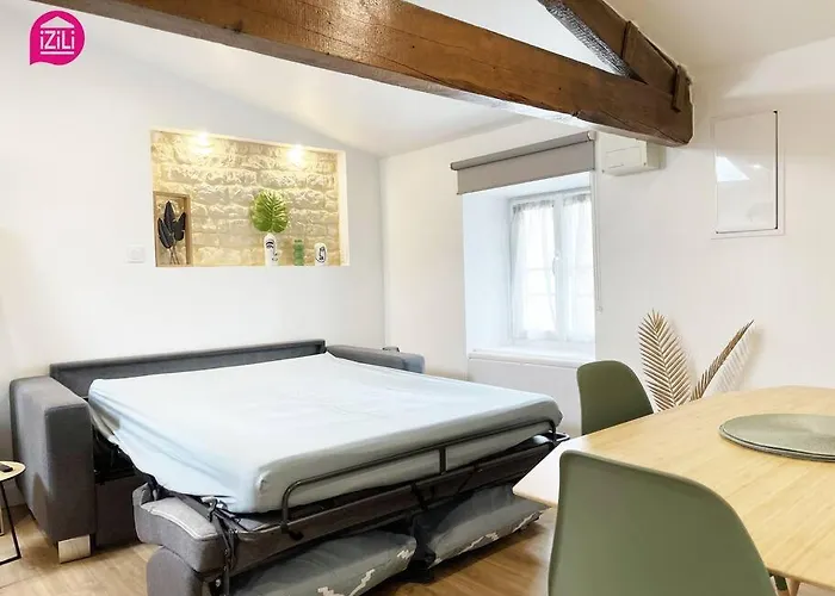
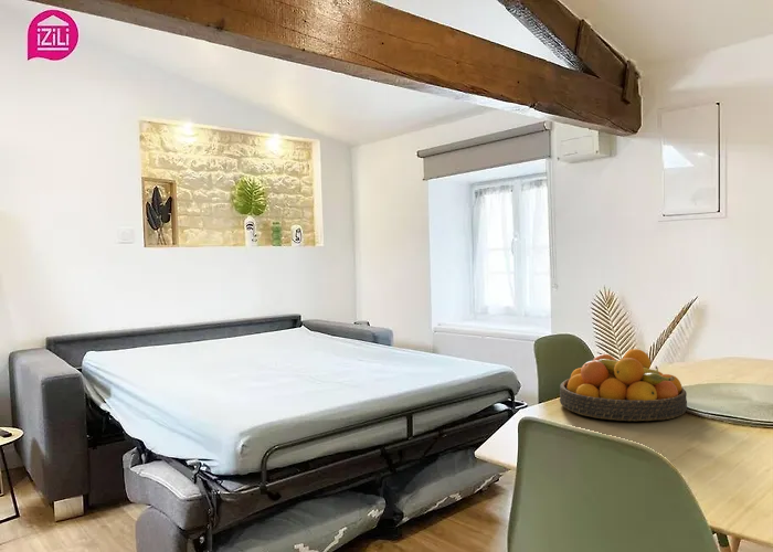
+ fruit bowl (621, 379)
